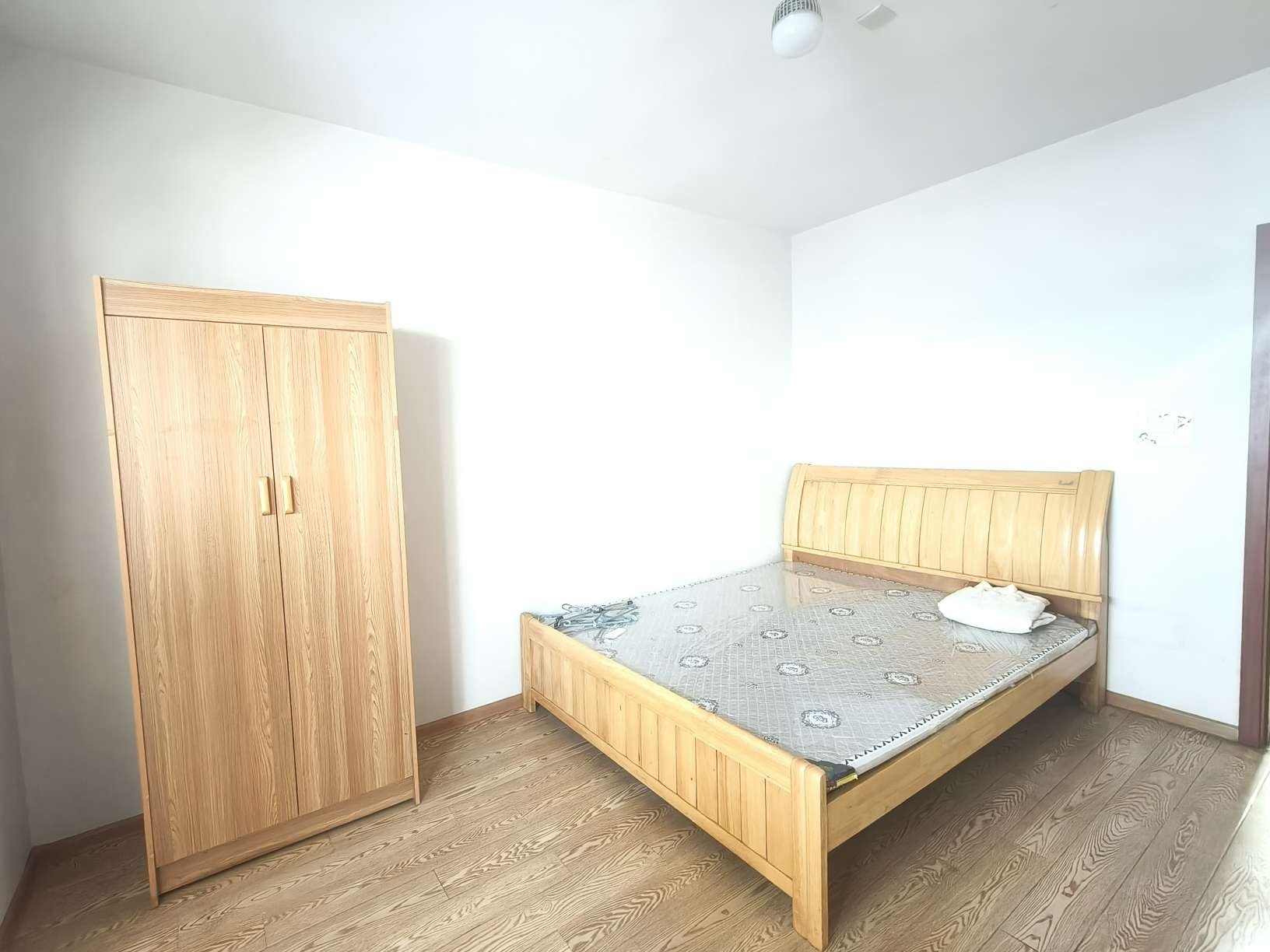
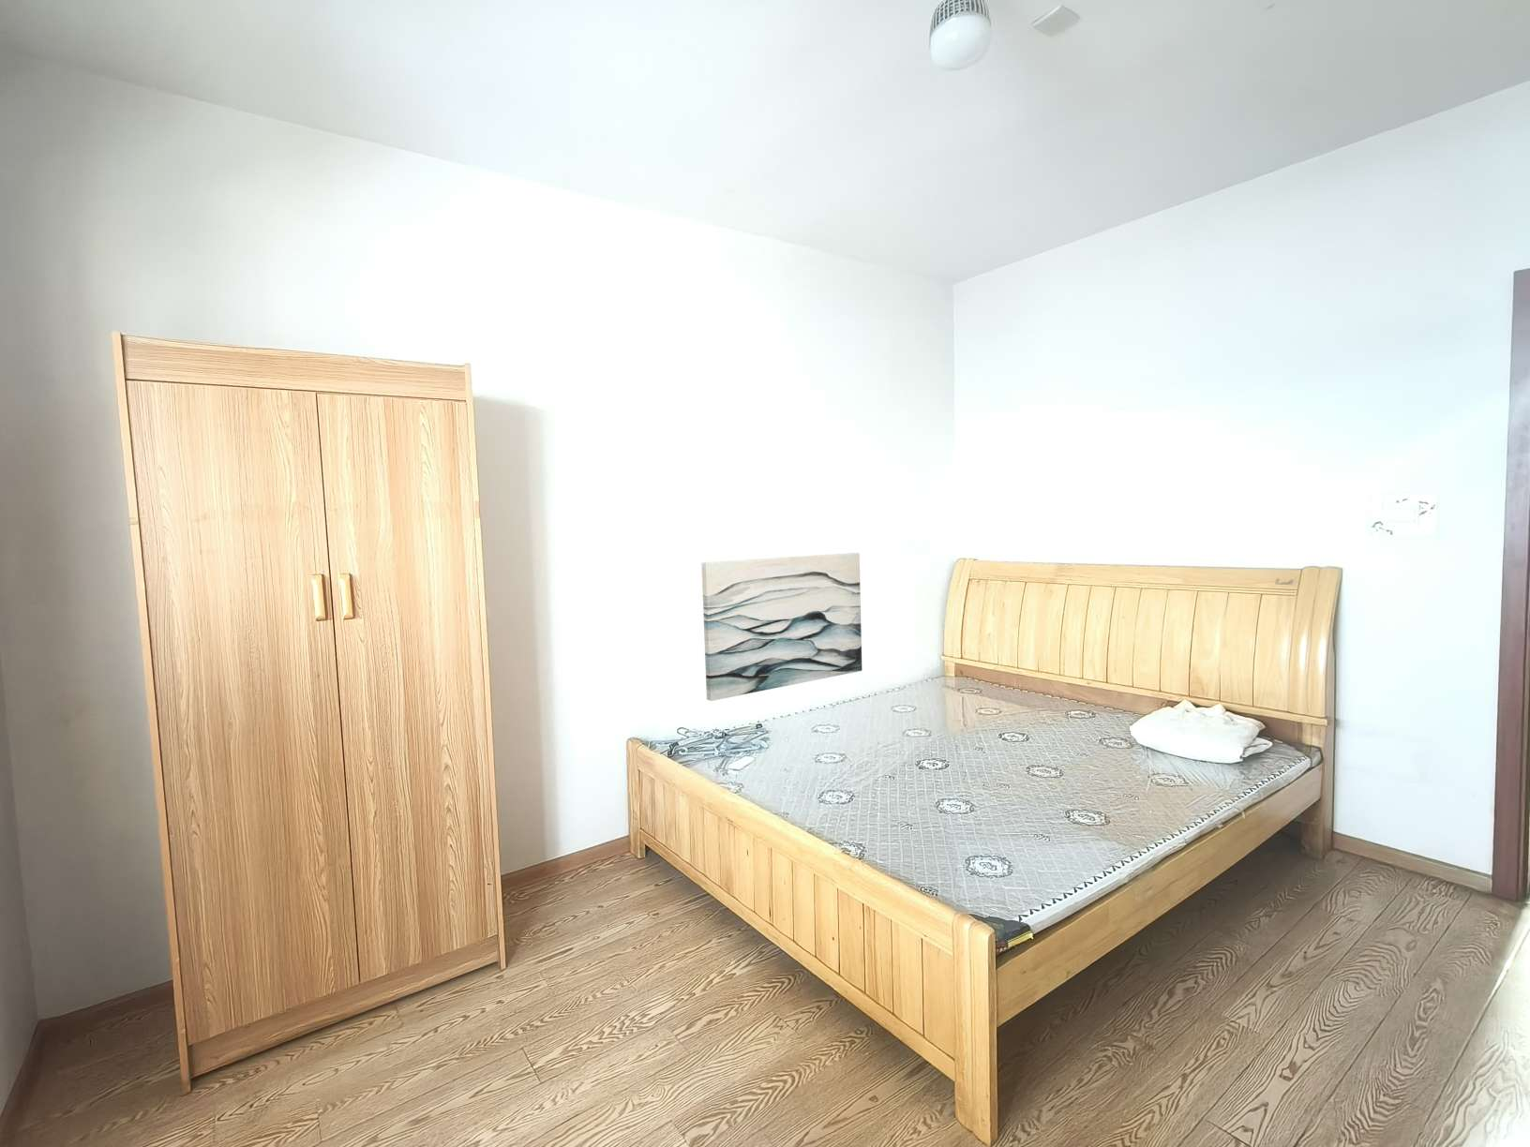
+ wall art (788, 620)
